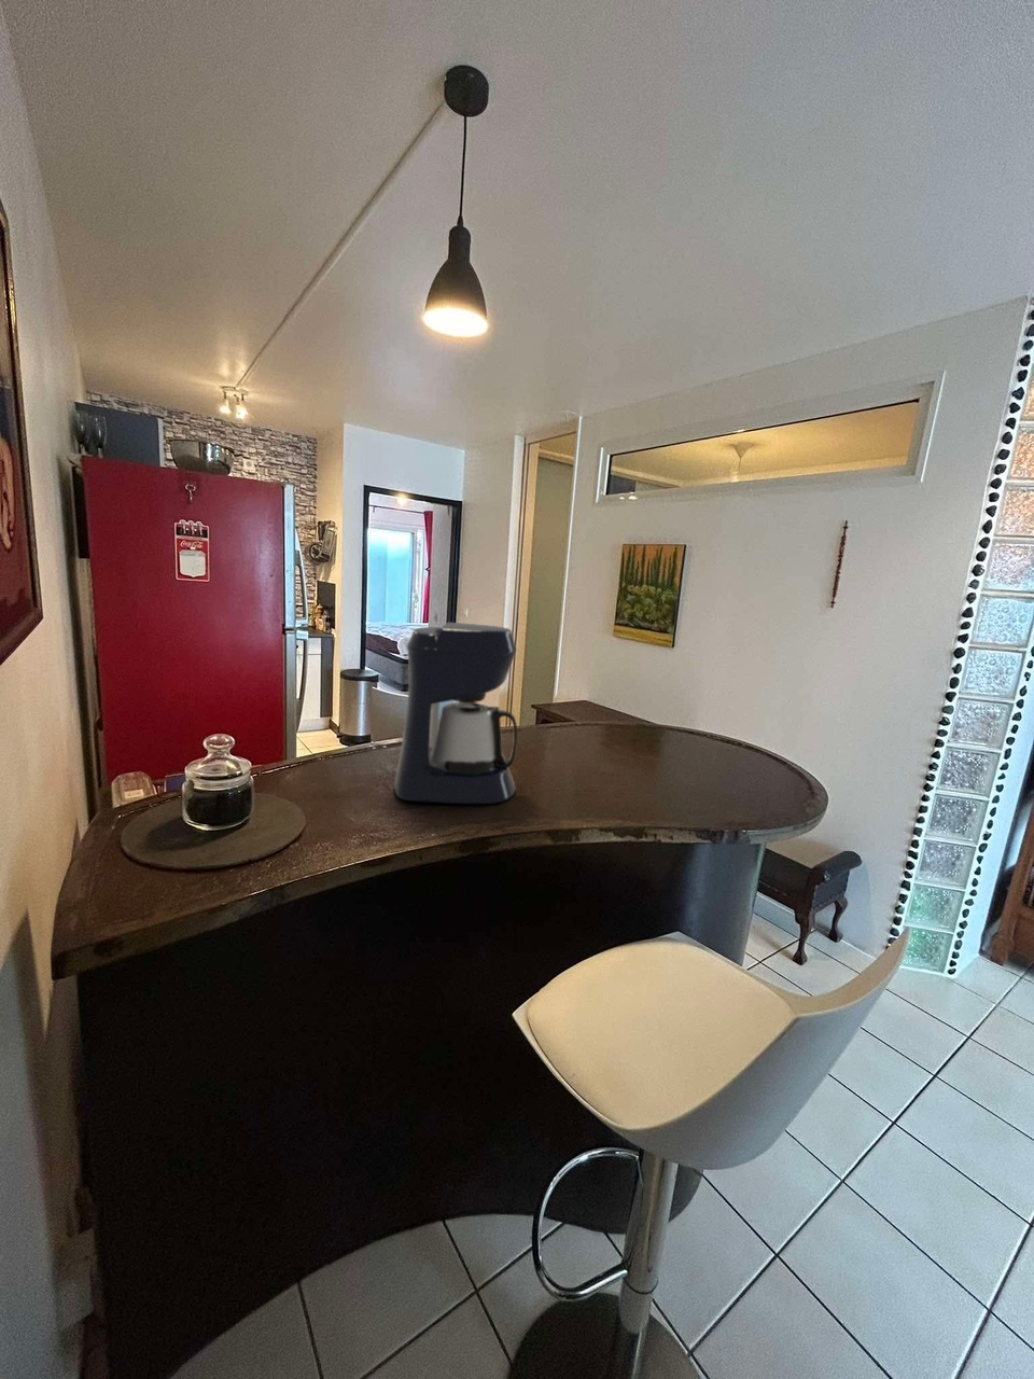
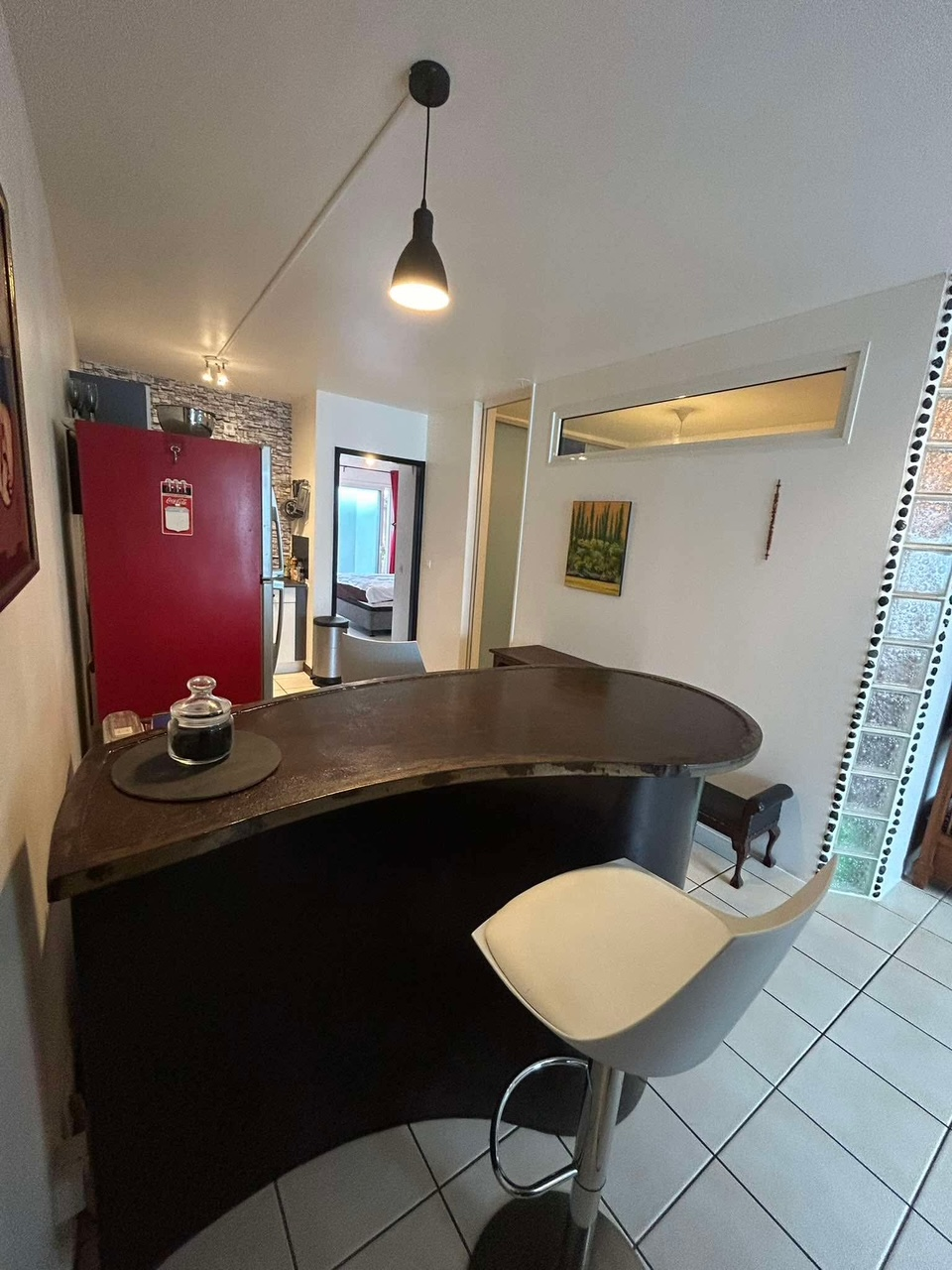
- coffee maker (456, 707)
